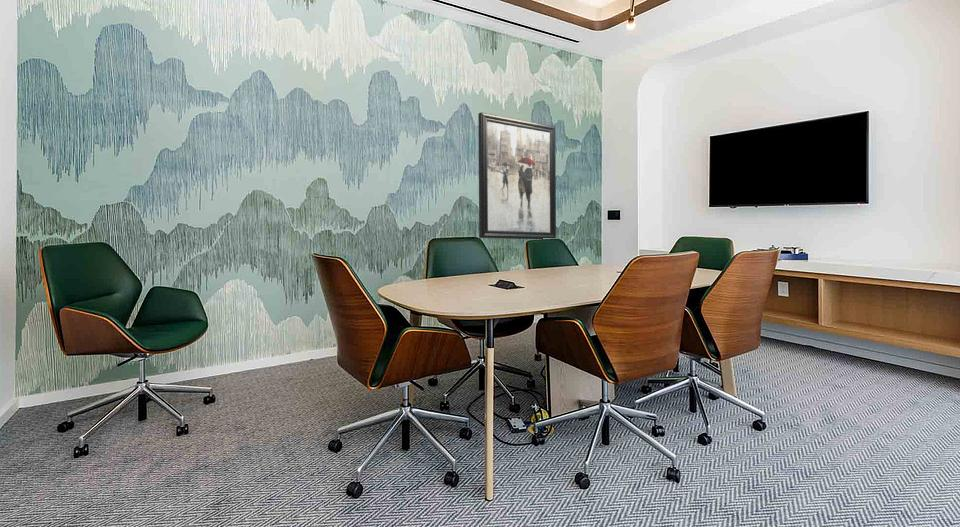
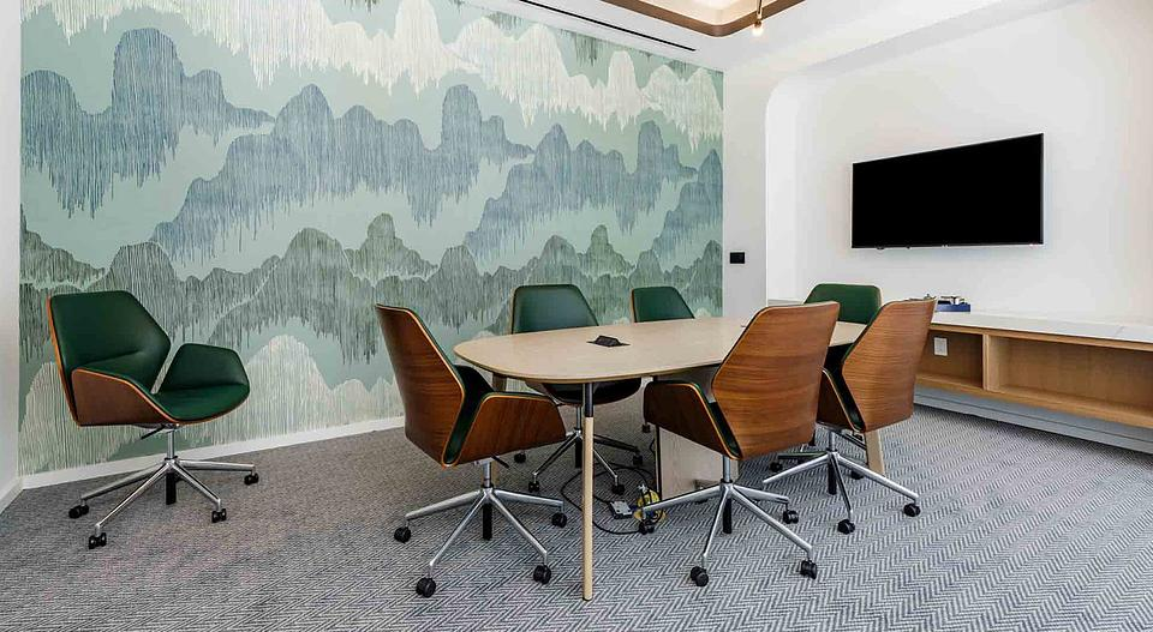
- wall art (519, 179)
